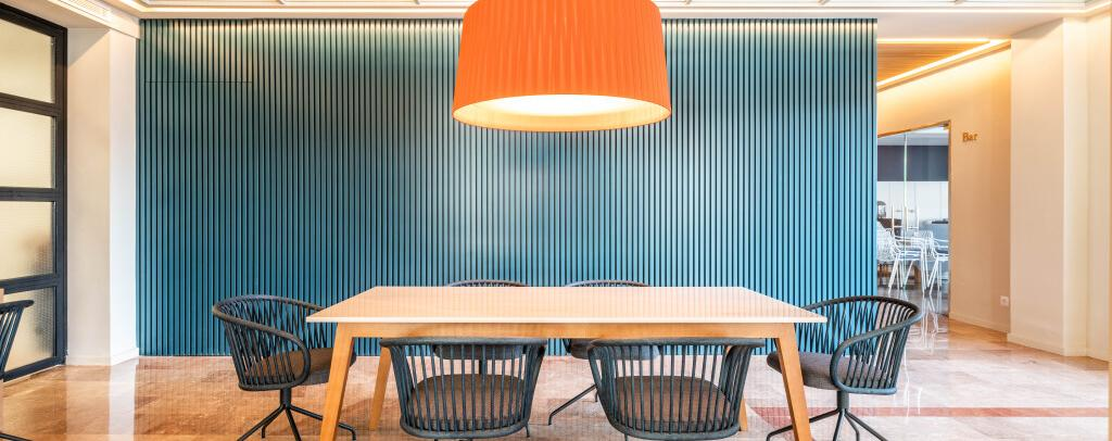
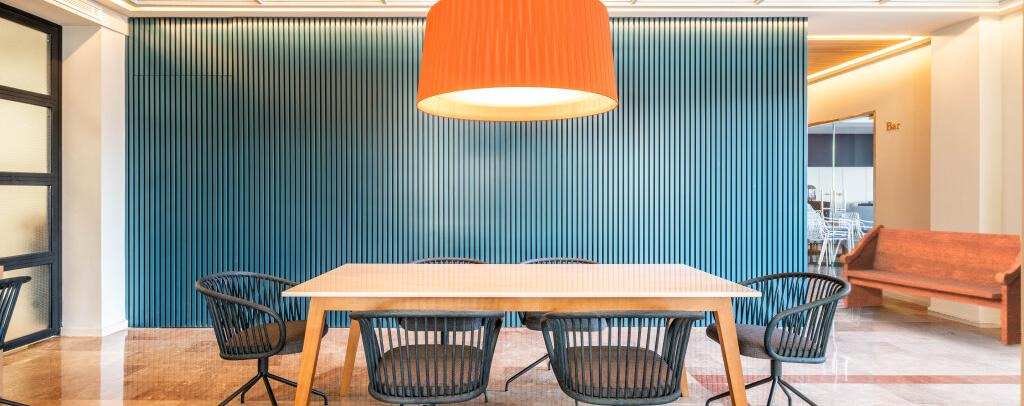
+ bench (929, 275)
